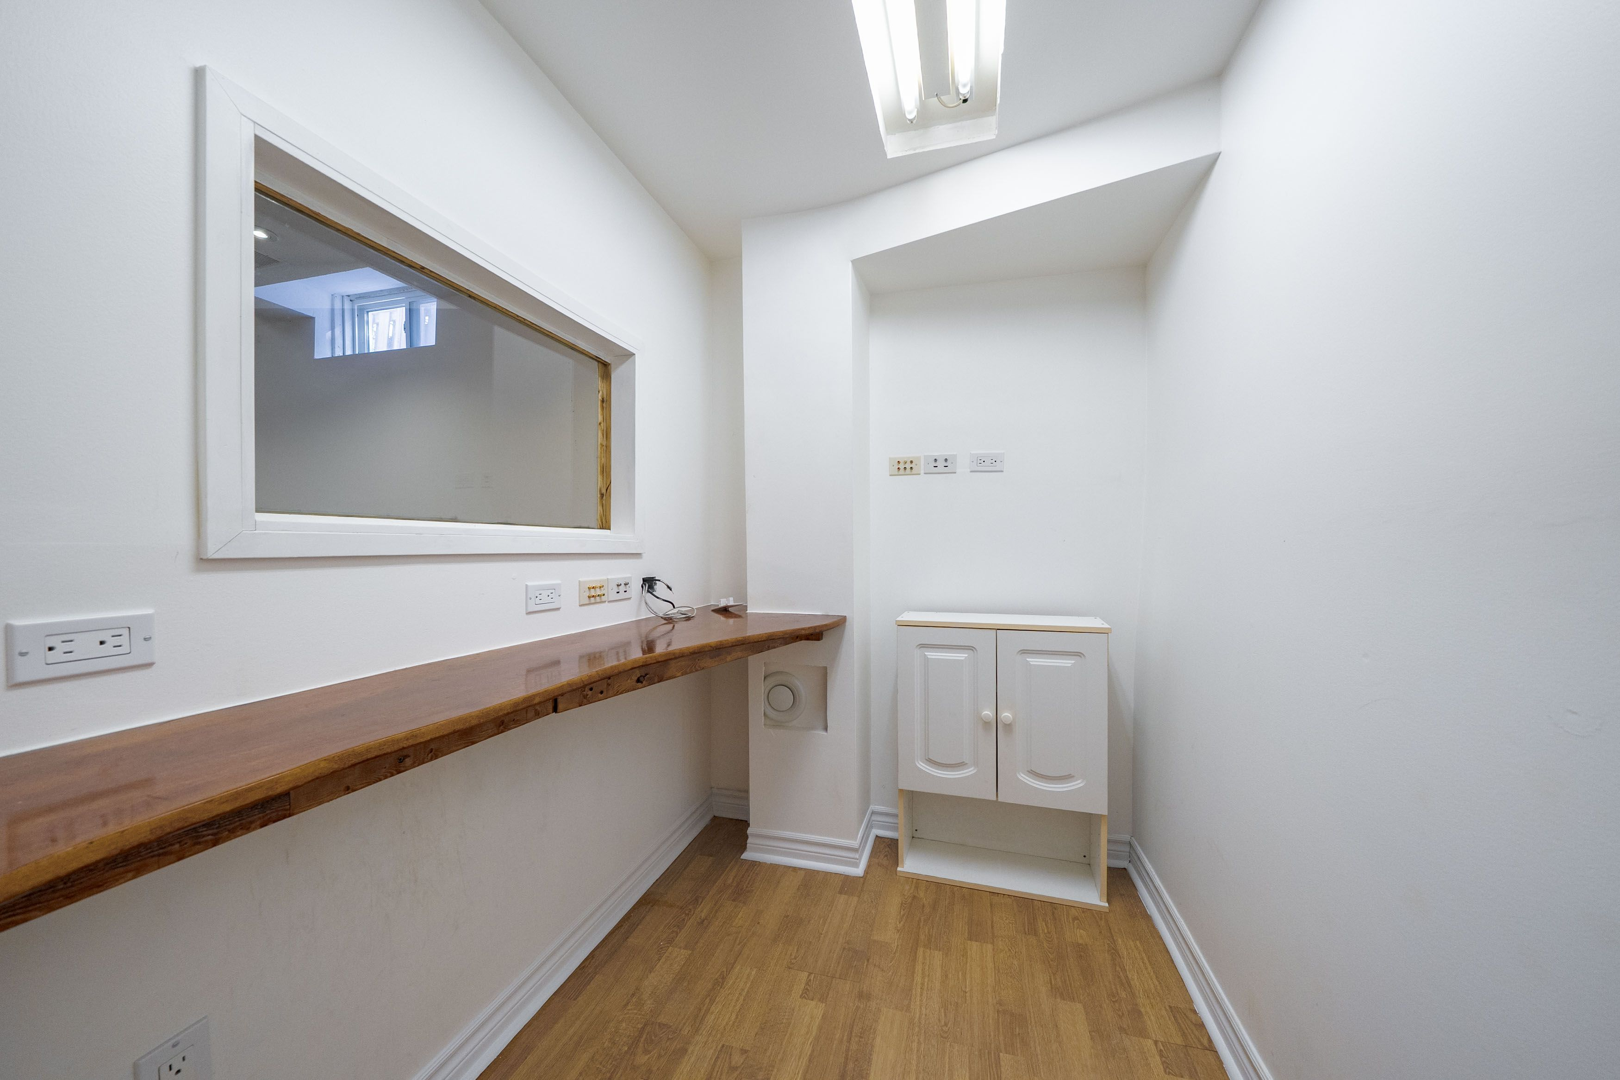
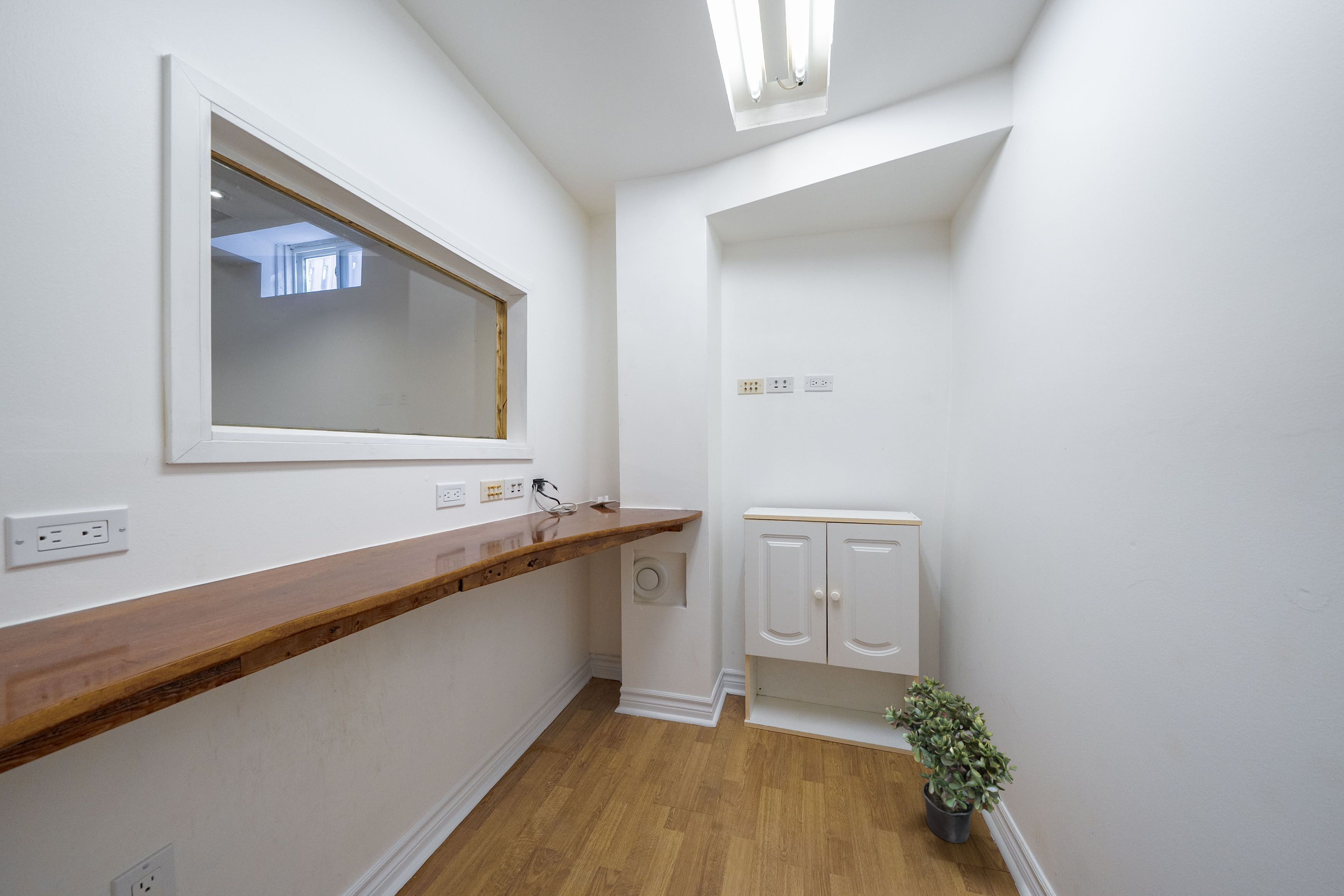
+ potted plant (940, 762)
